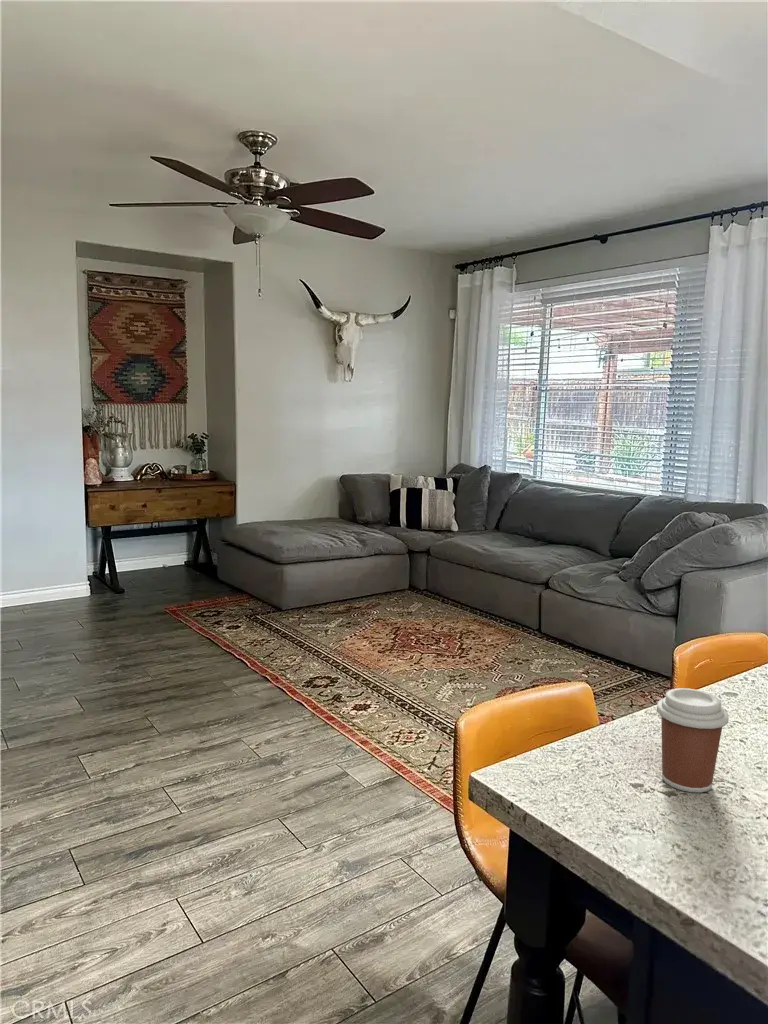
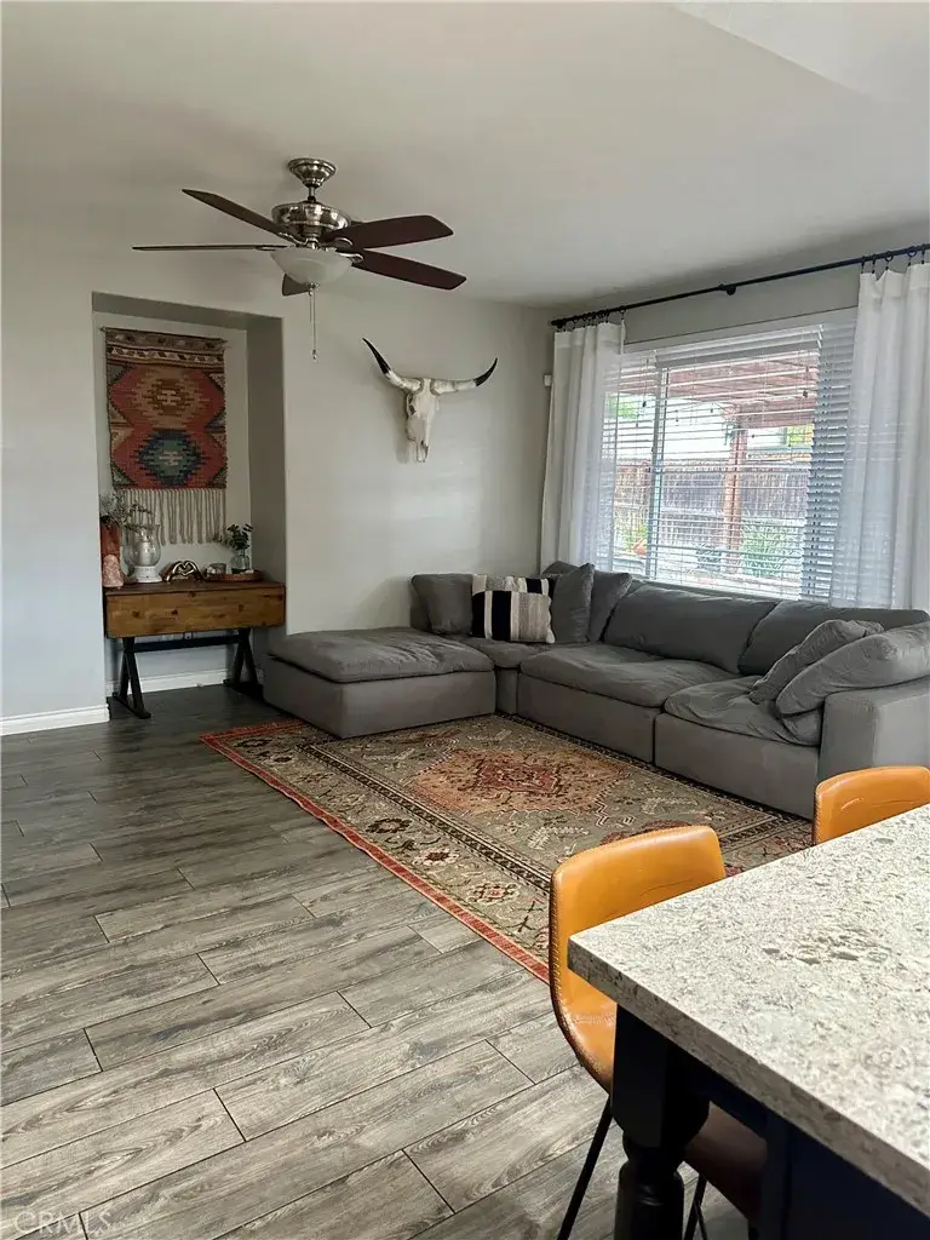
- coffee cup (689, 739)
